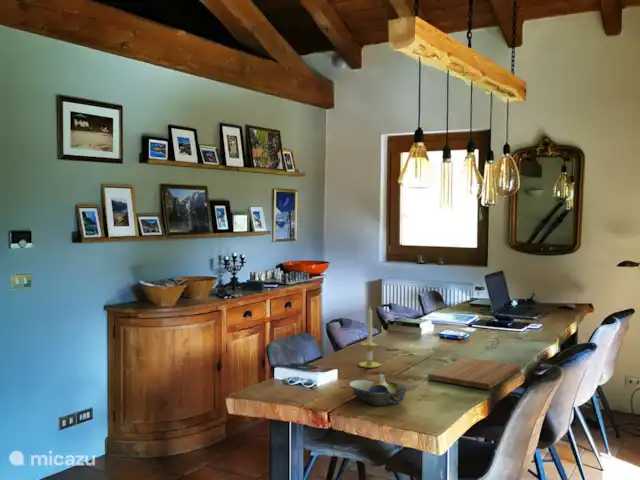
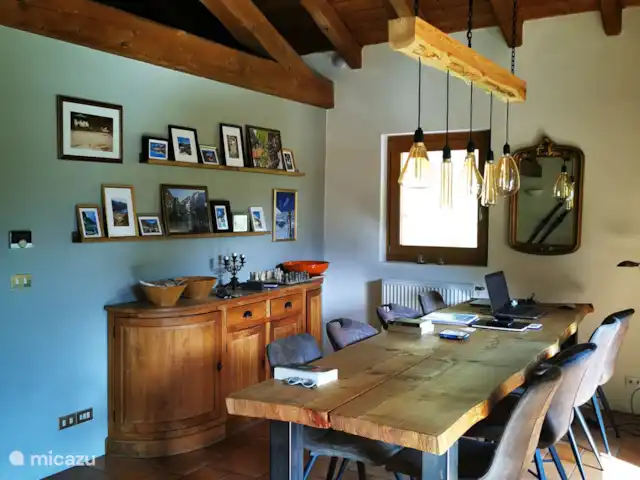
- cutting board (475, 372)
- decorative bowl (385, 386)
- candle (369, 335)
